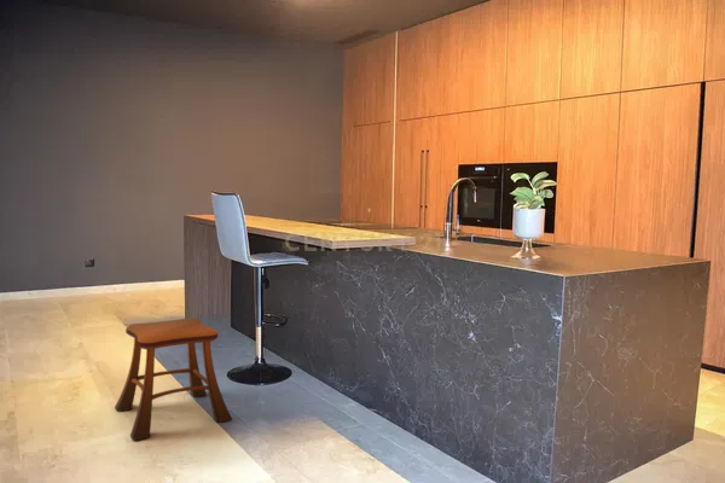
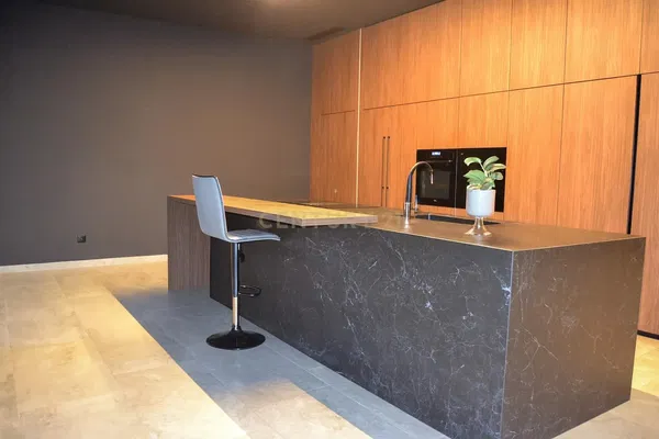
- stool (172, 371)
